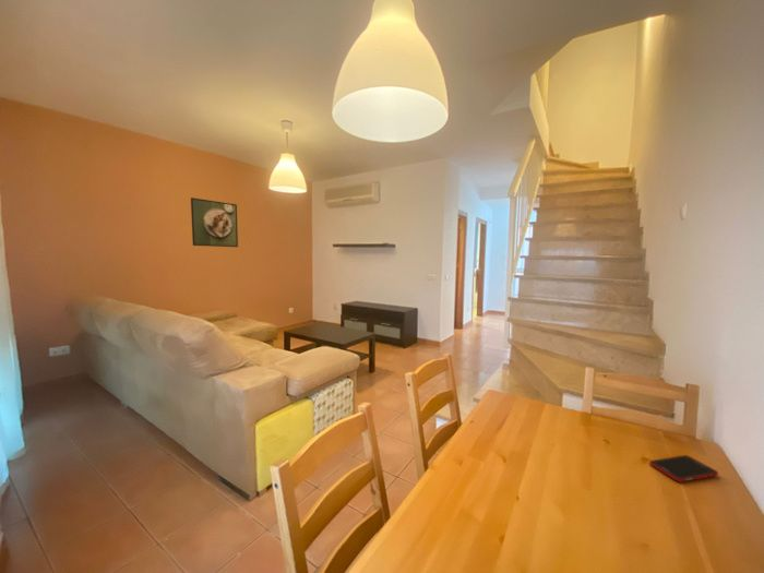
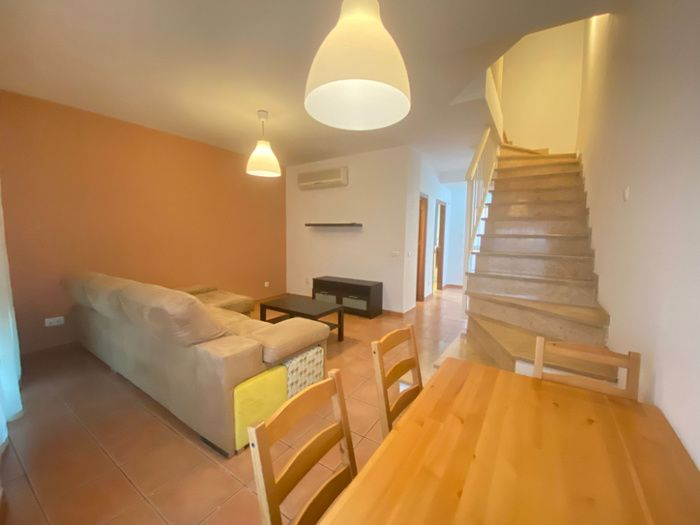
- cell phone (682, 468)
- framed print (215, 224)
